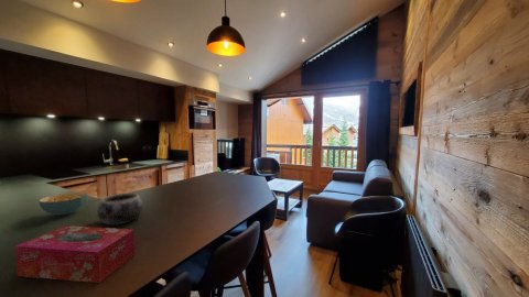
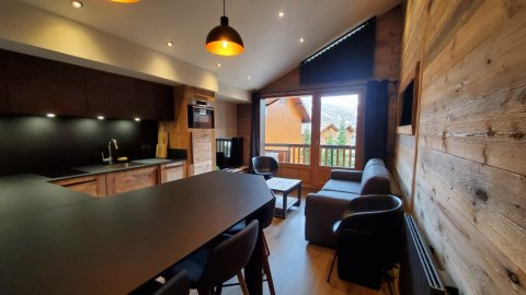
- decorative bowl (121, 208)
- cereal bowl (64, 205)
- tissue box (79, 251)
